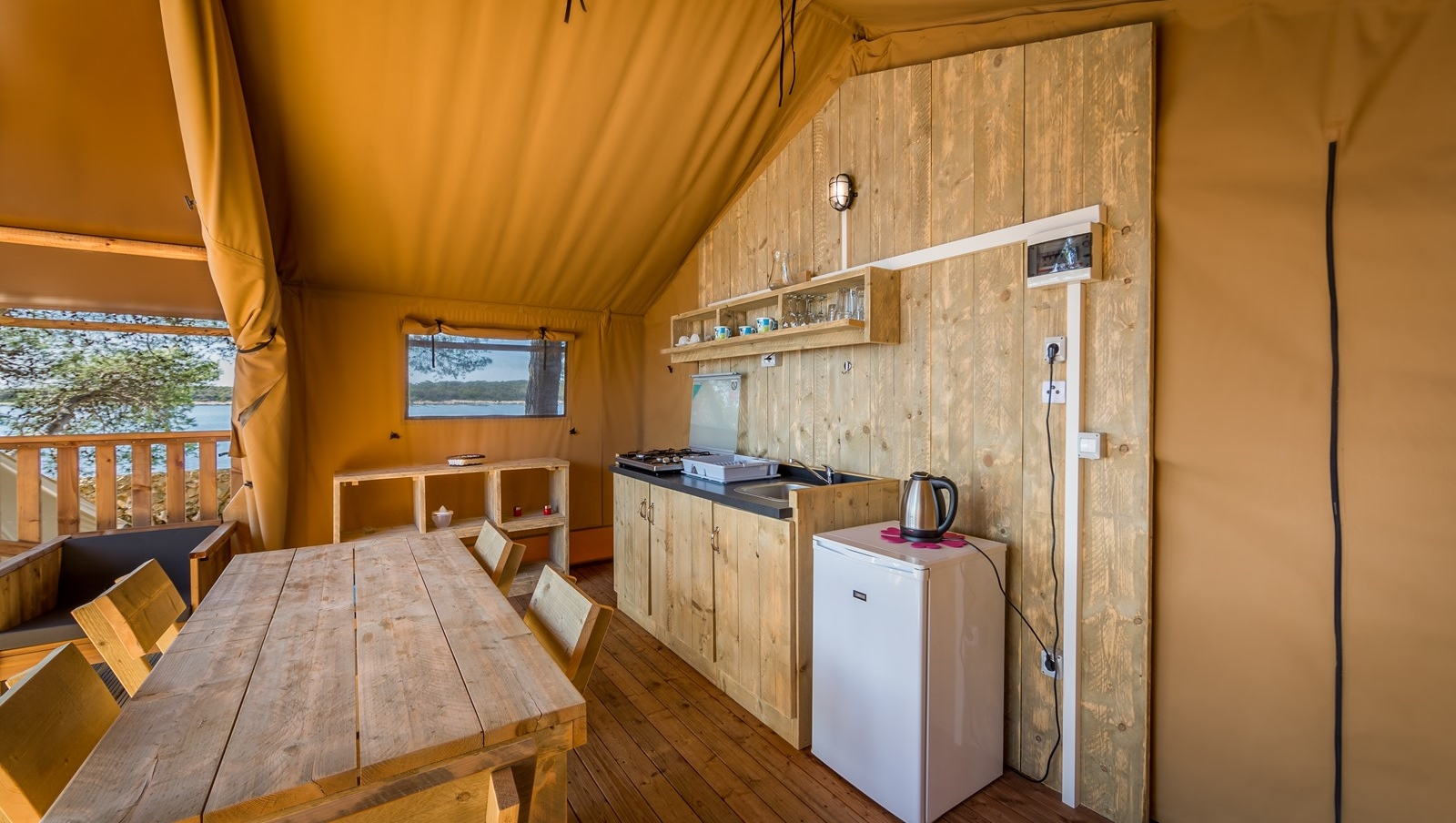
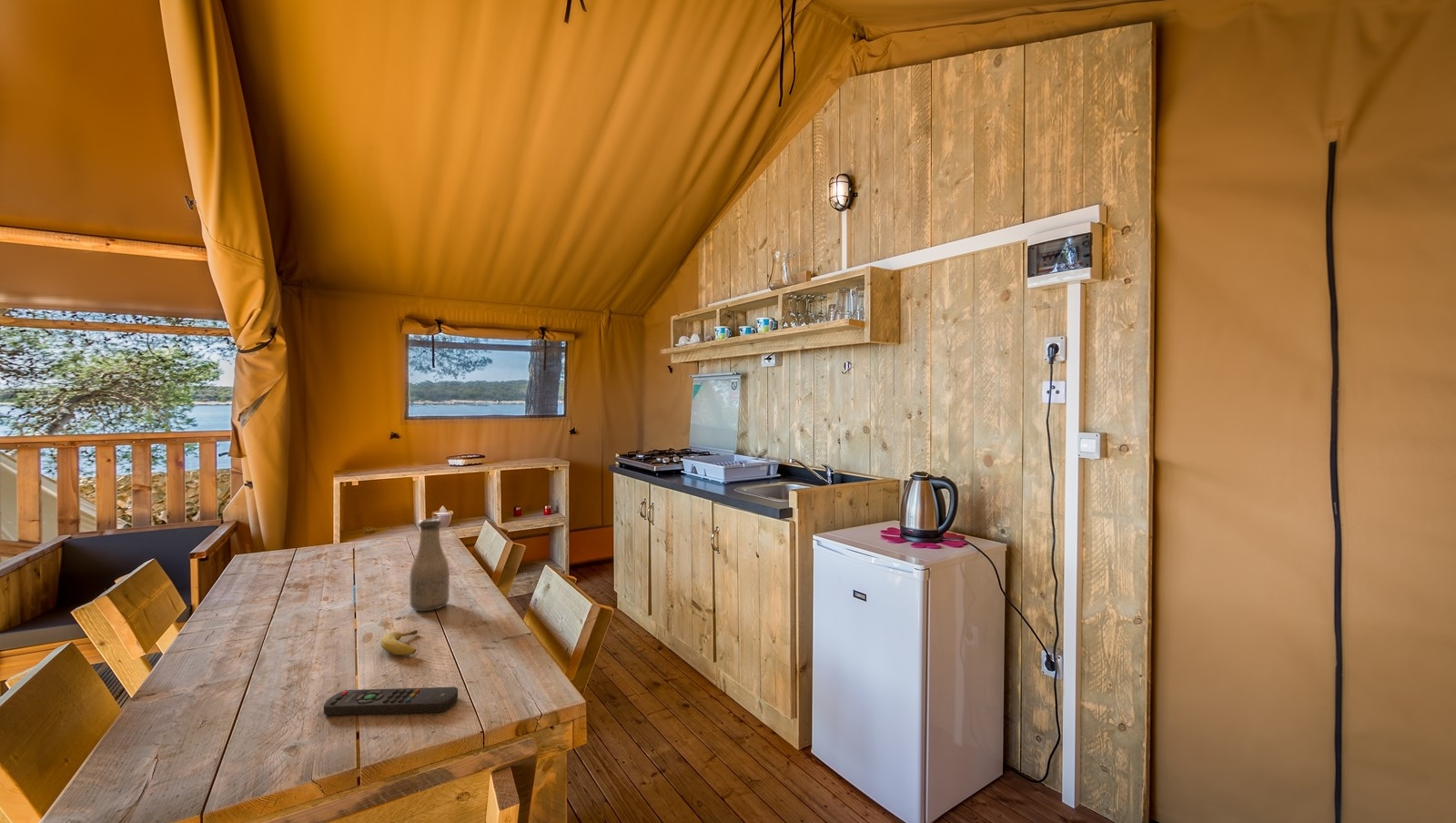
+ bottle (430, 563)
+ fruit (399, 639)
+ remote control (392, 700)
